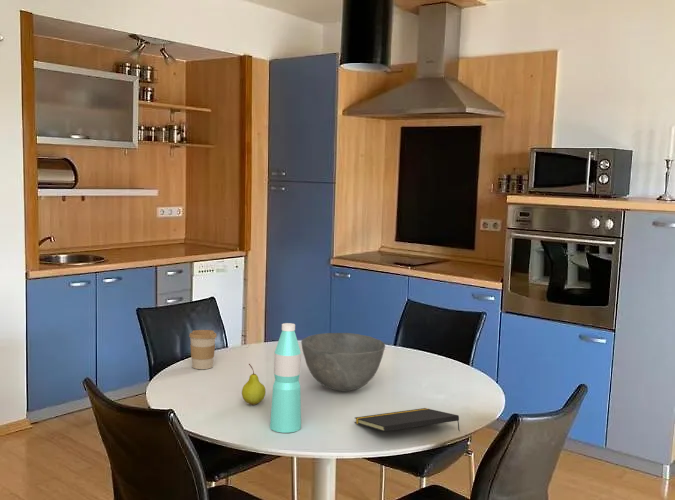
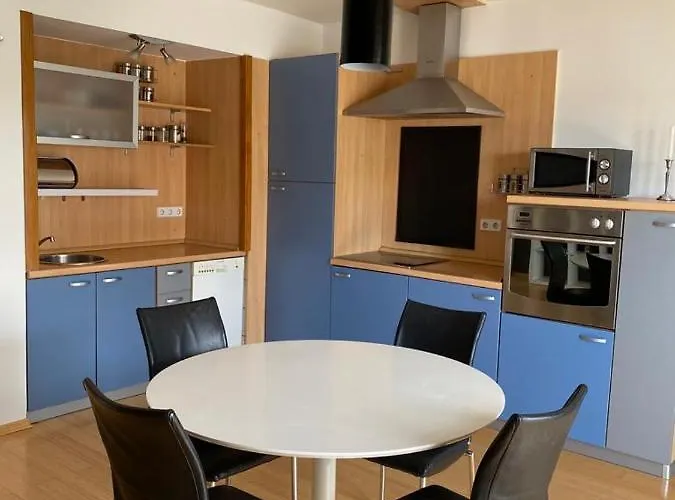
- notepad (405, 419)
- coffee cup (202, 348)
- bowl (342, 364)
- fruit (253, 384)
- water bottle (287, 376)
